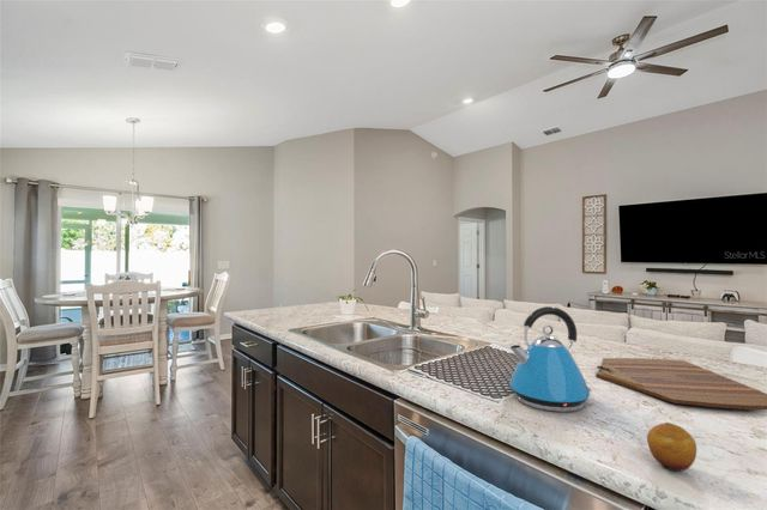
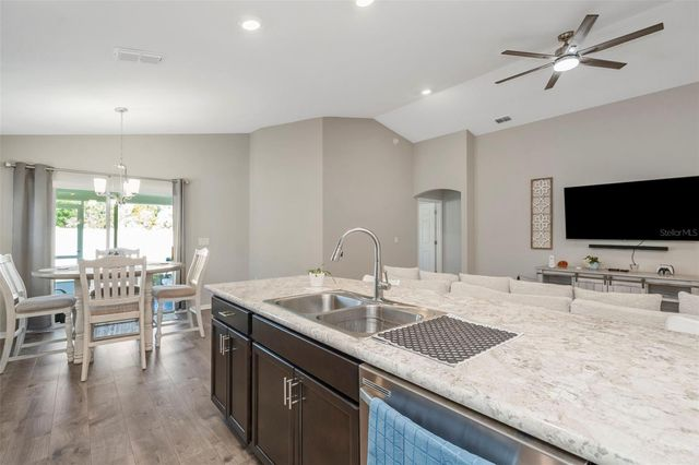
- kettle (550, 352)
- cutting board (662, 375)
- fruit (671, 445)
